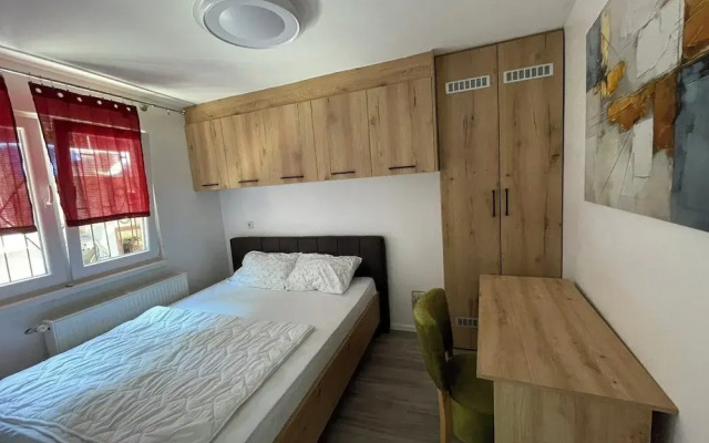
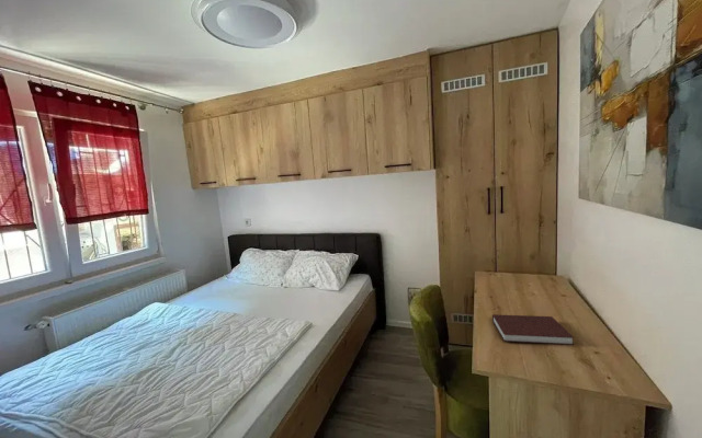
+ notebook (529, 327)
